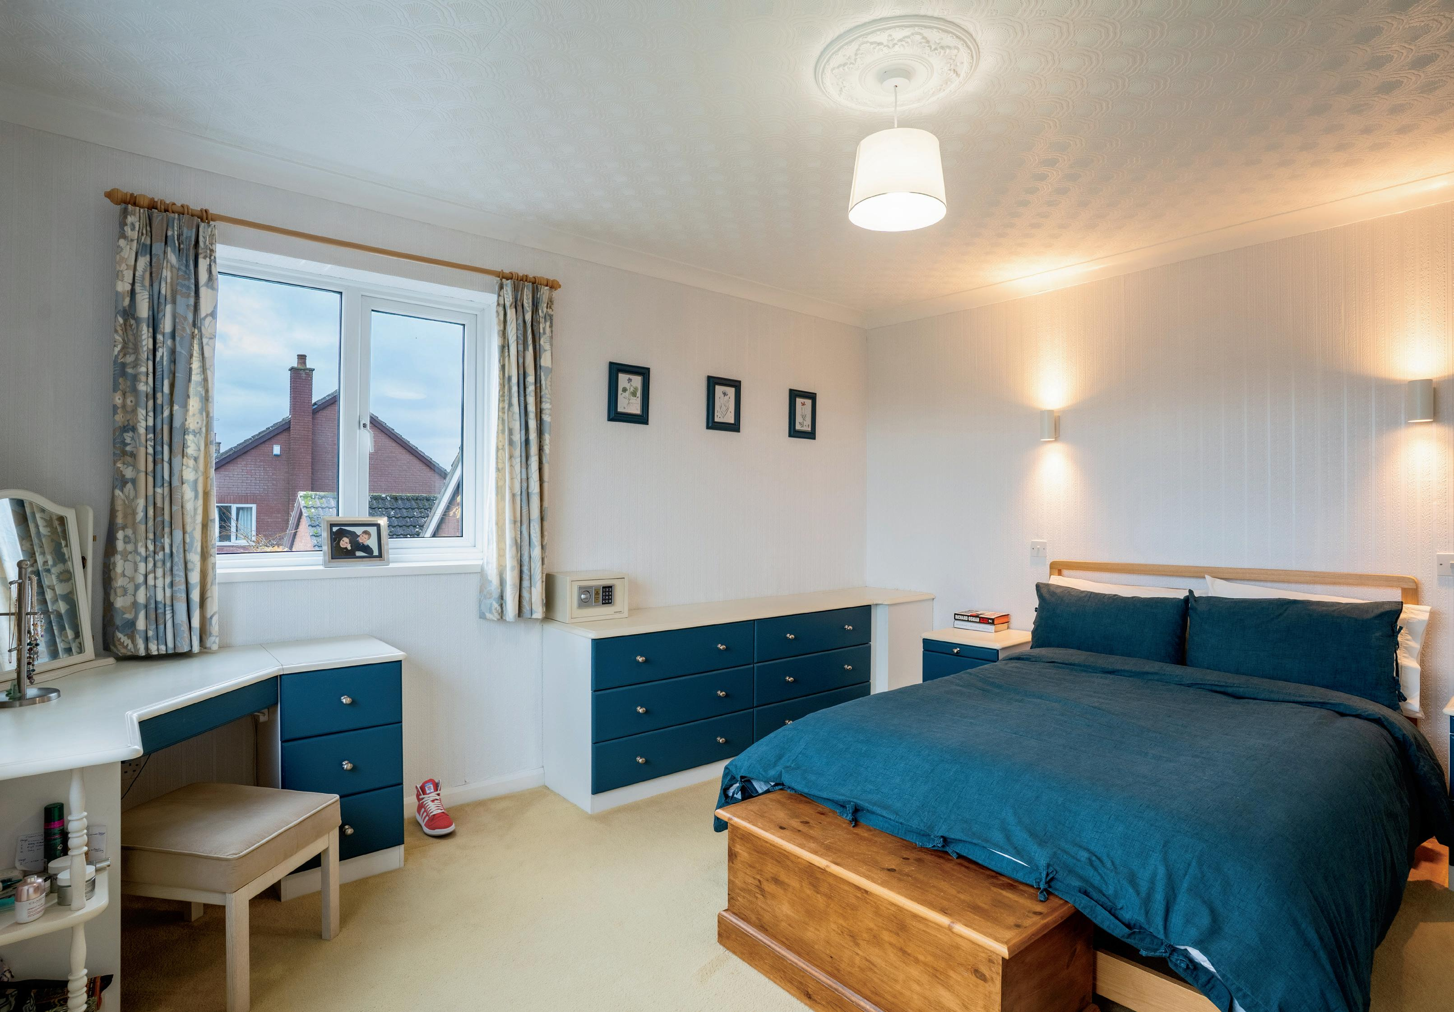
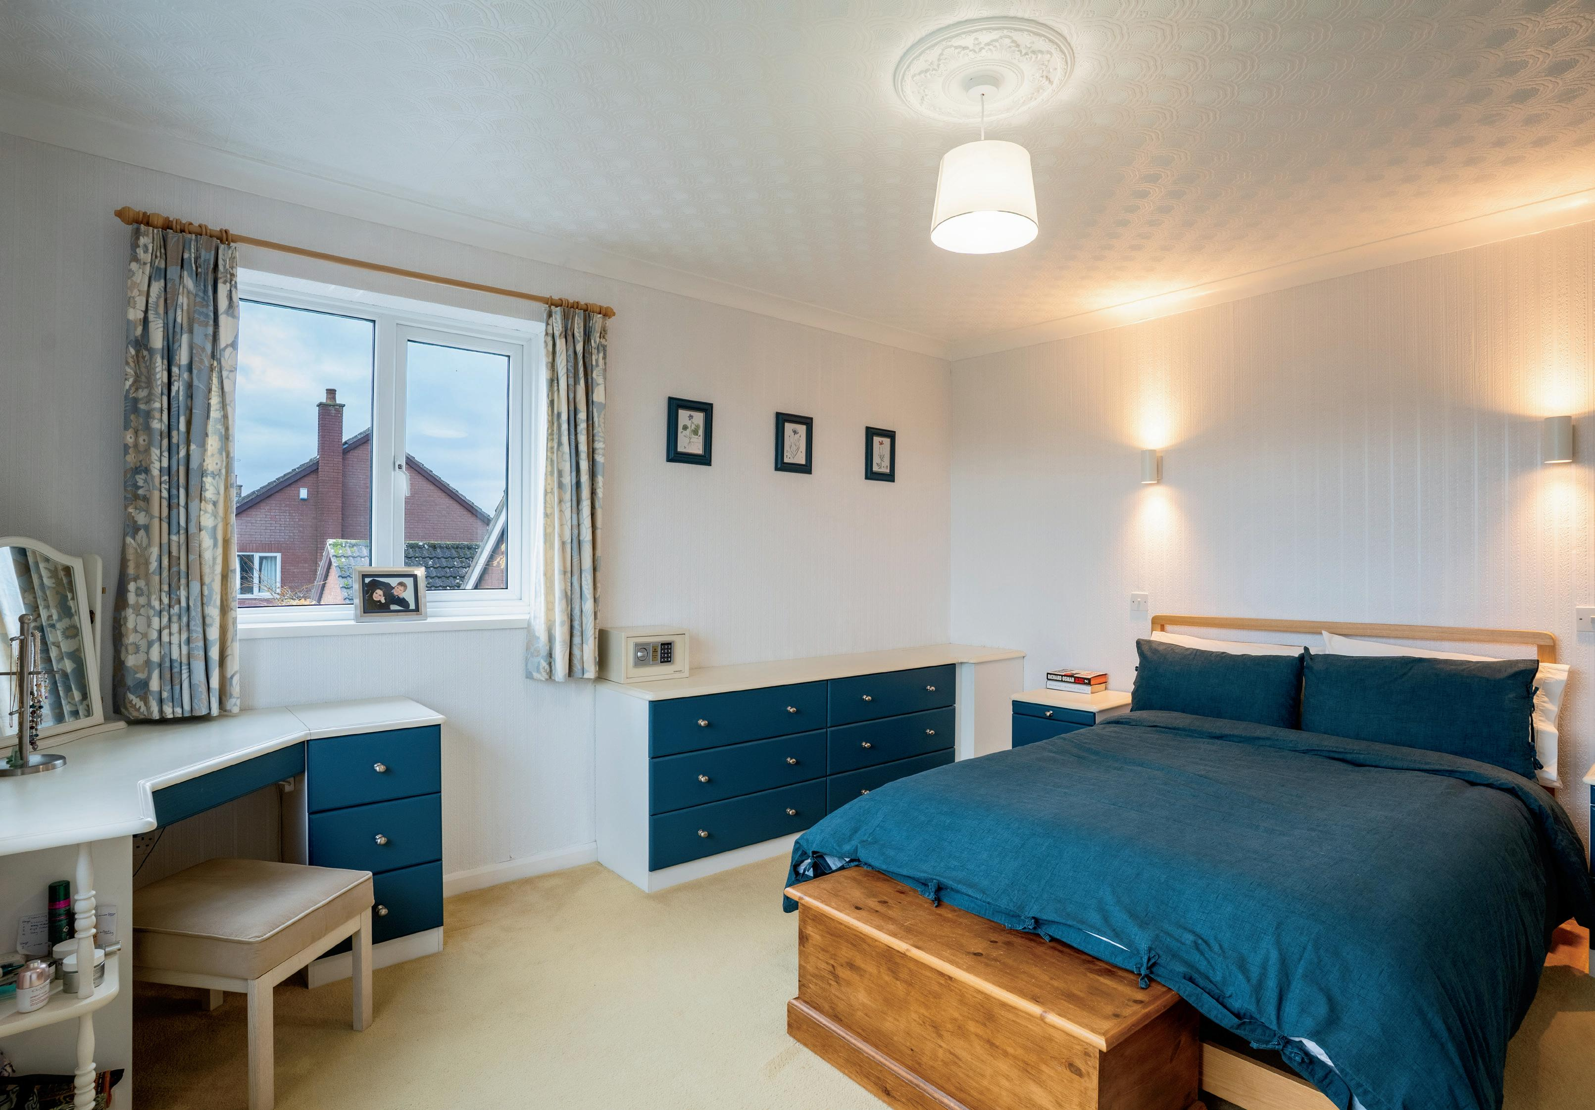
- sneaker (434, 805)
